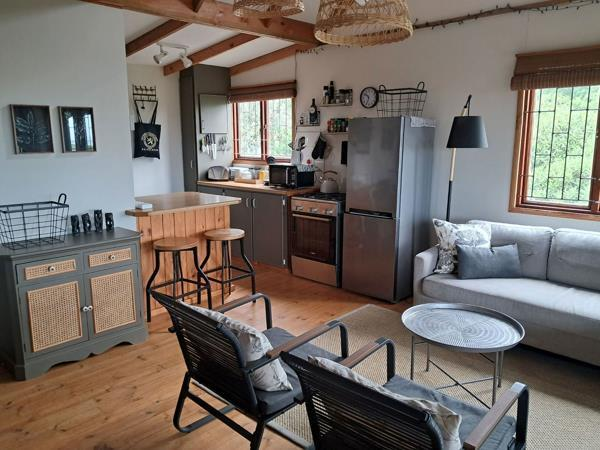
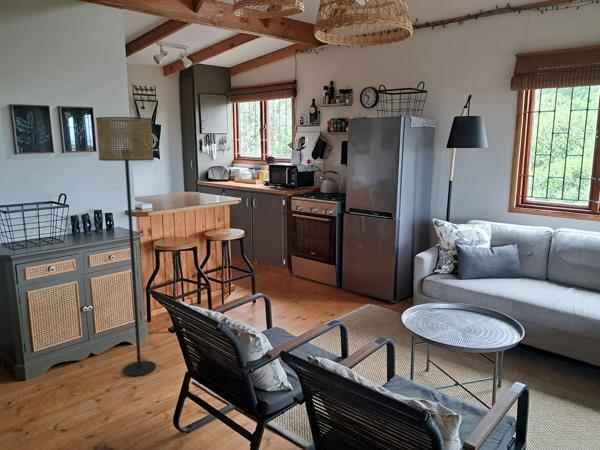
+ floor lamp (132, 249)
